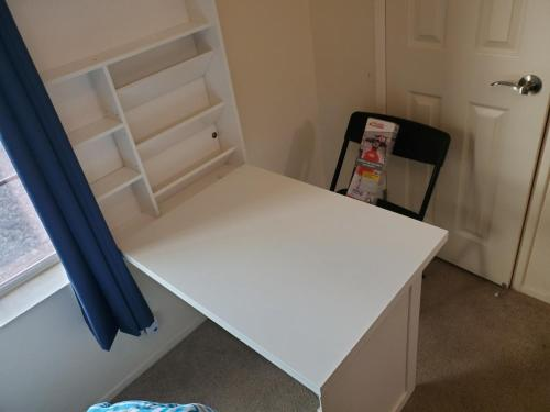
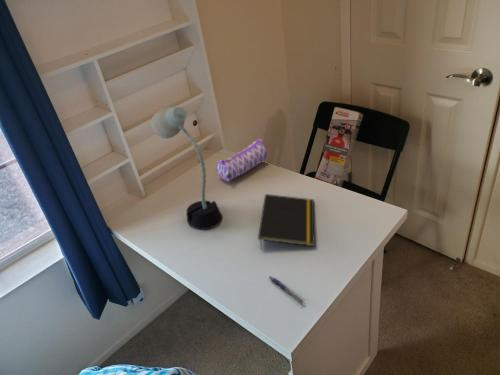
+ notepad (287, 218)
+ pen (286, 289)
+ desk lamp (200, 163)
+ pencil case (241, 160)
